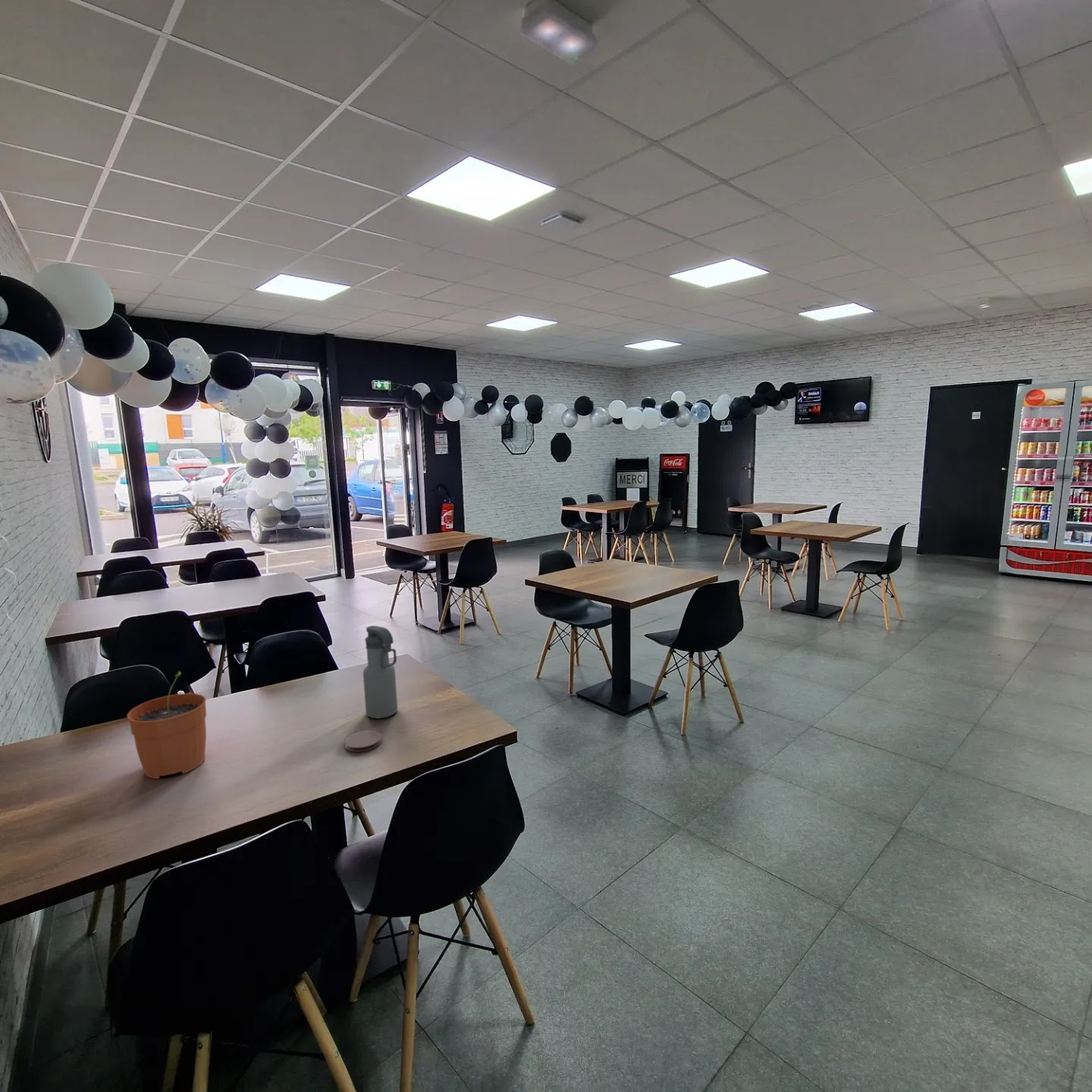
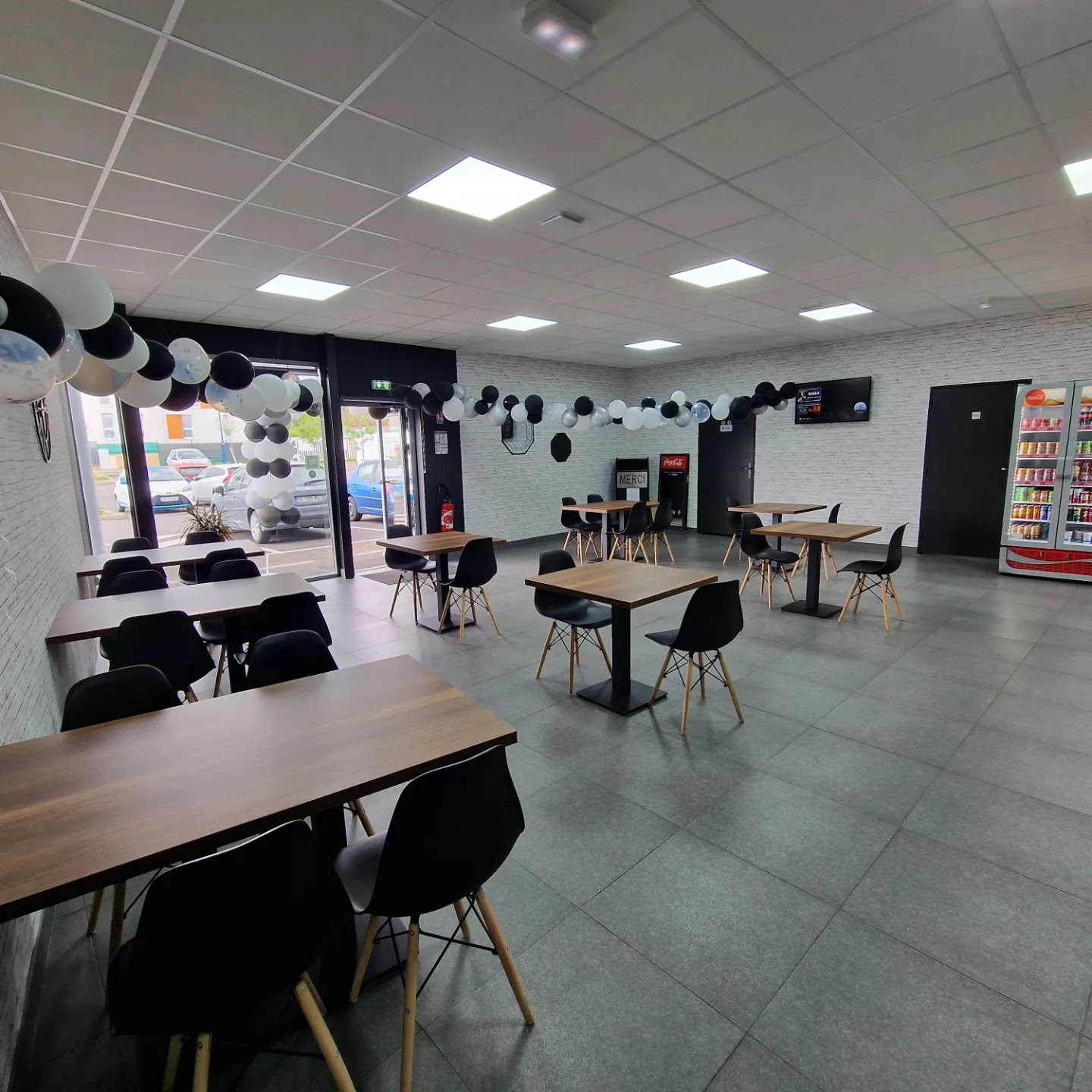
- water bottle (379, 670)
- coaster (363, 741)
- plant pot (169, 721)
